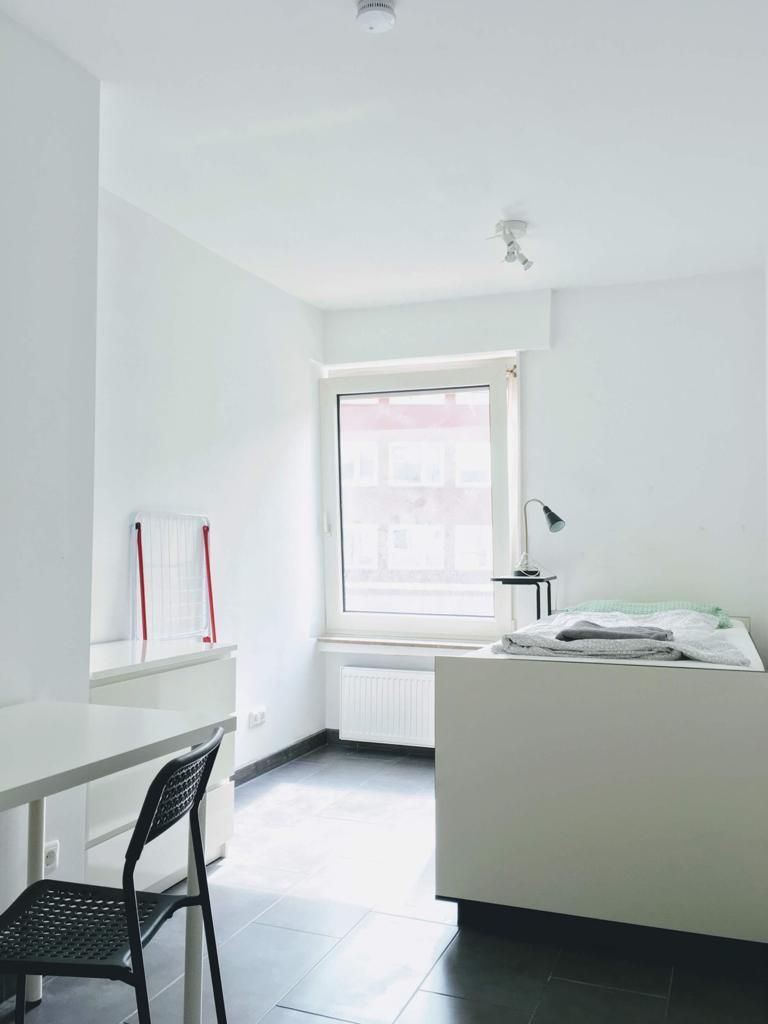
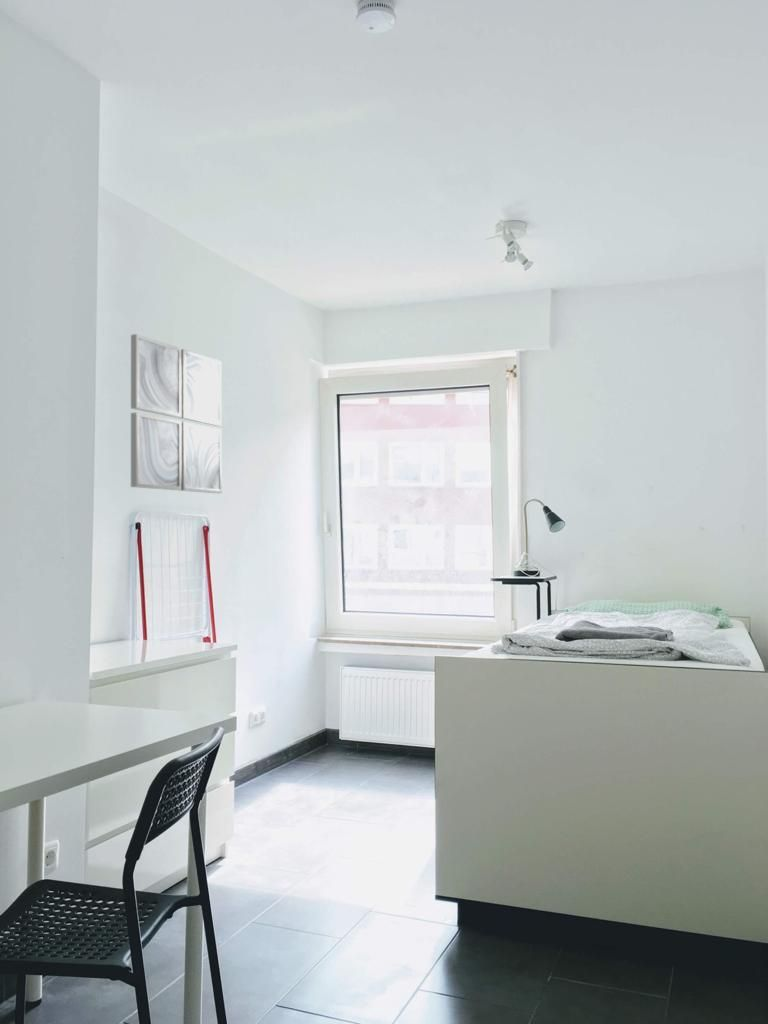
+ wall art (179, 421)
